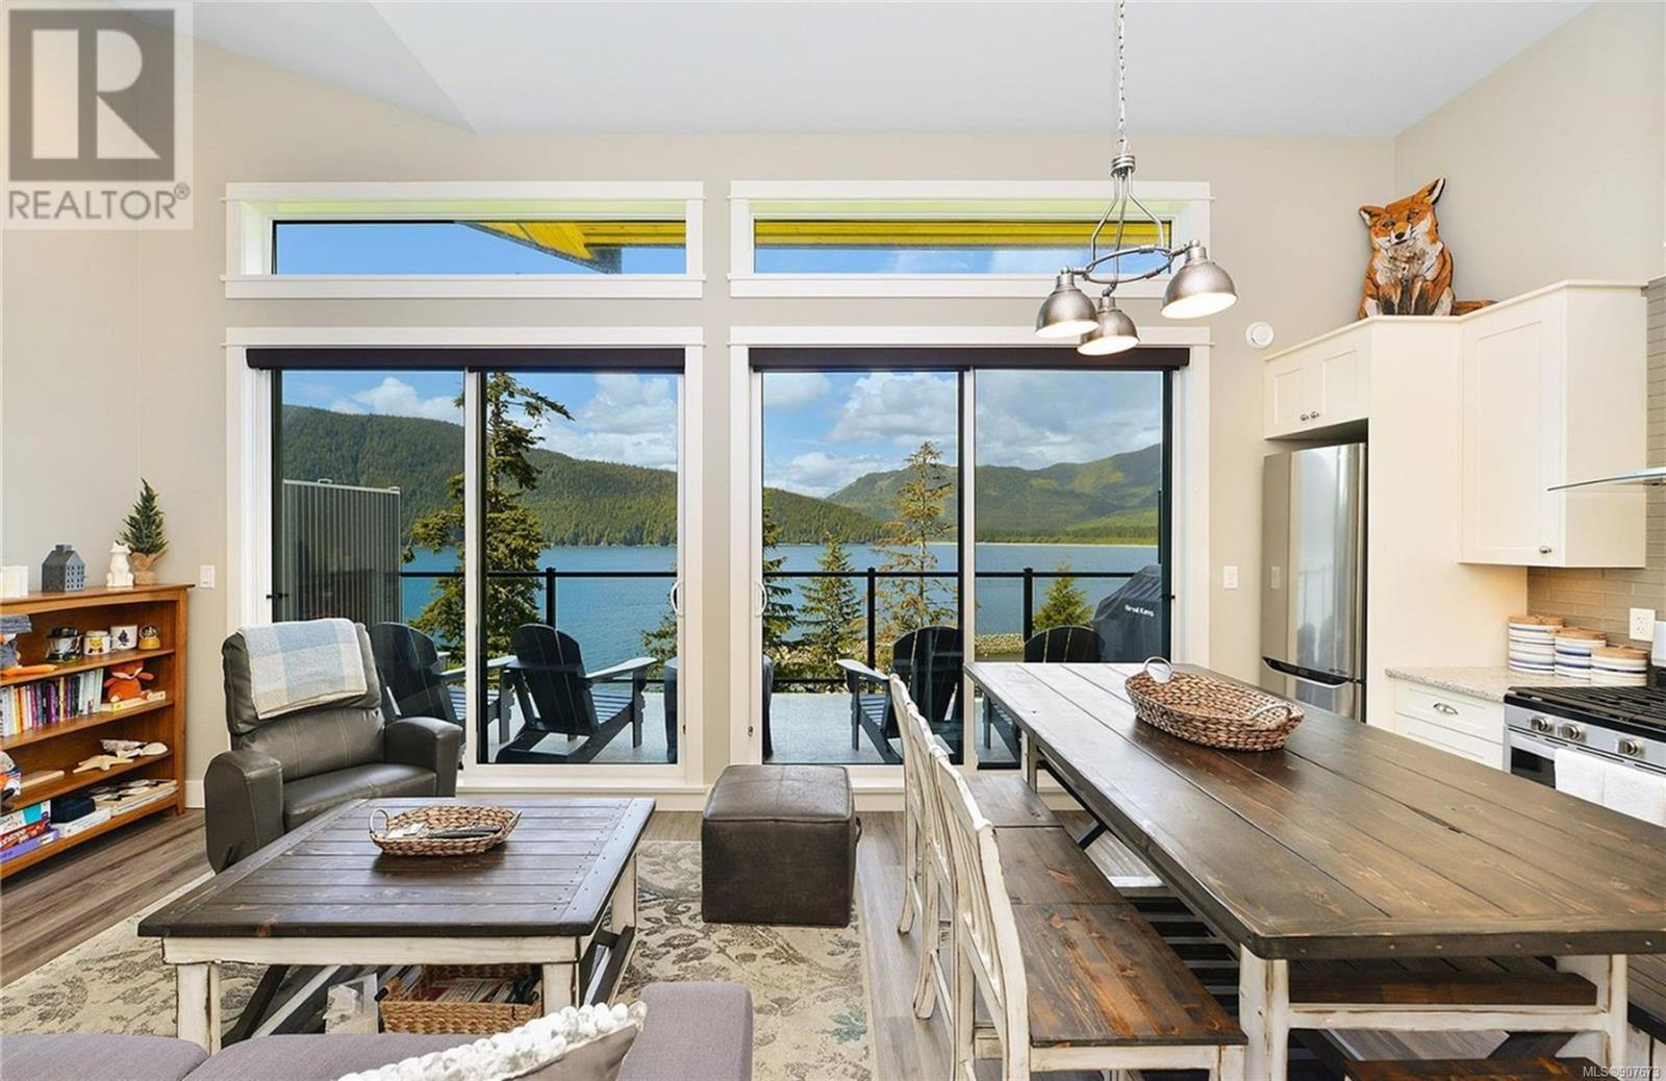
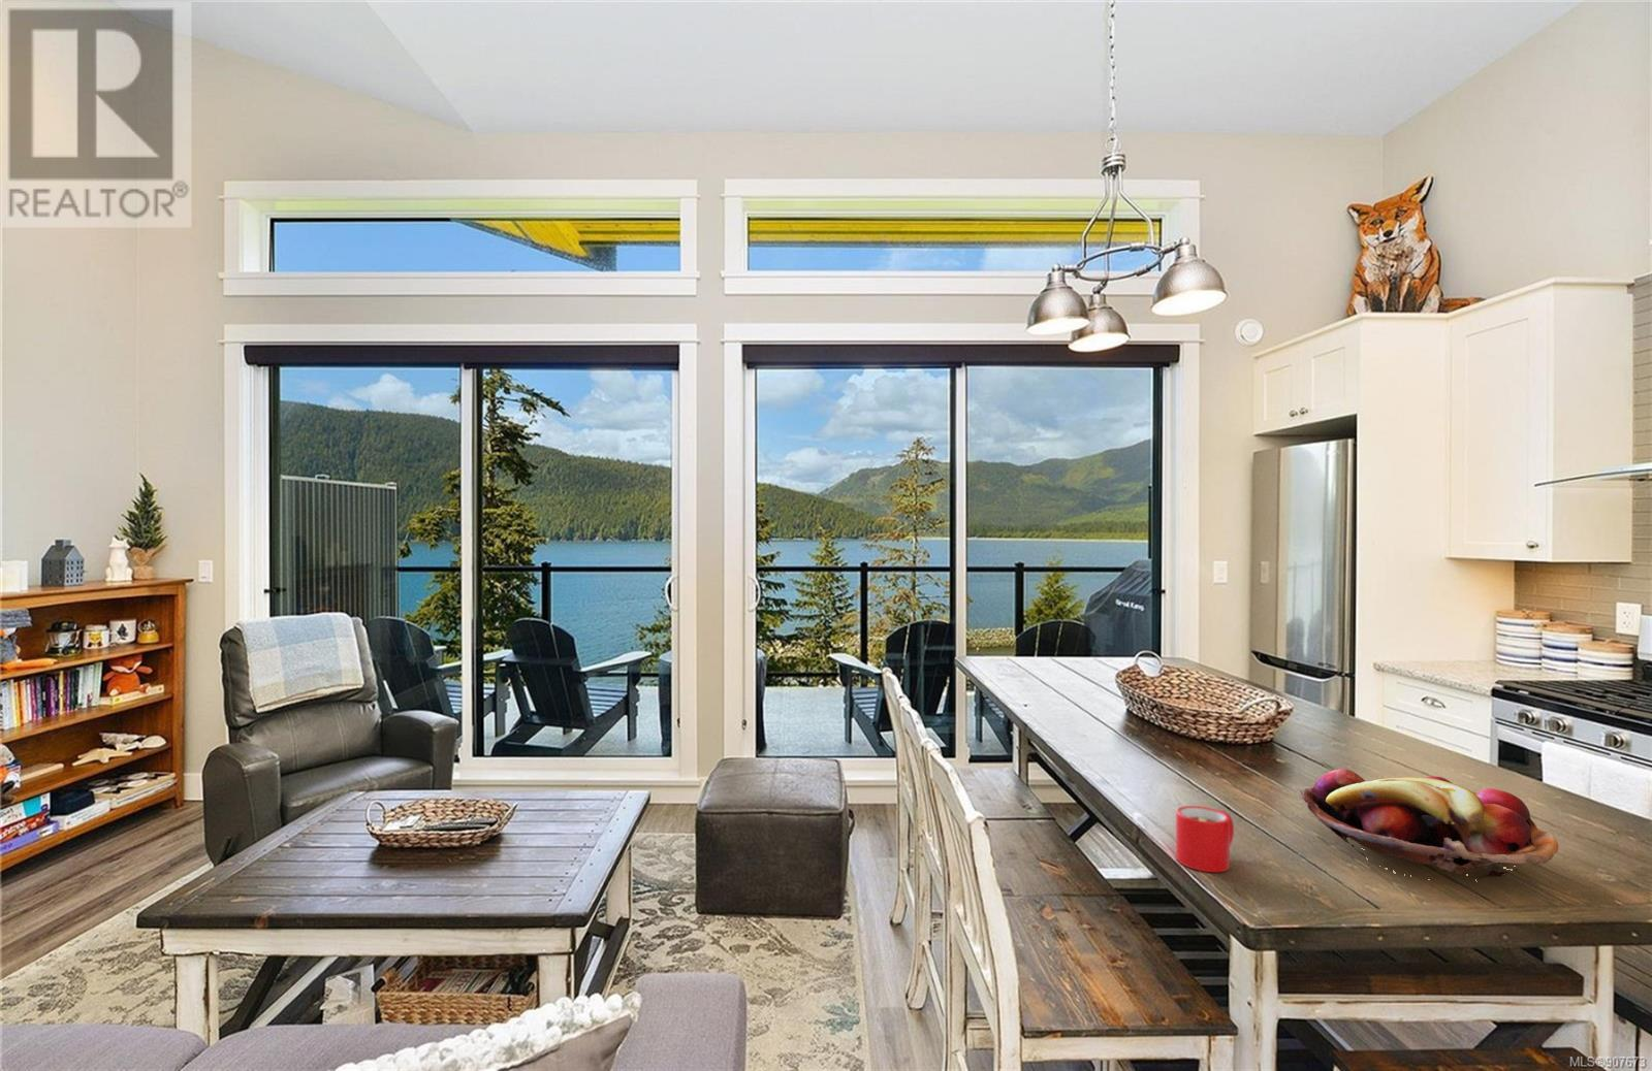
+ fruit basket (1423, 816)
+ mug (1209, 835)
